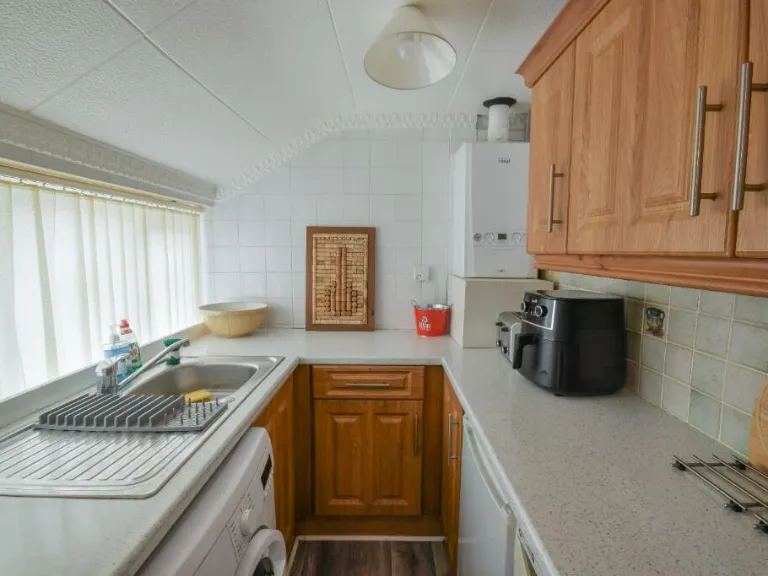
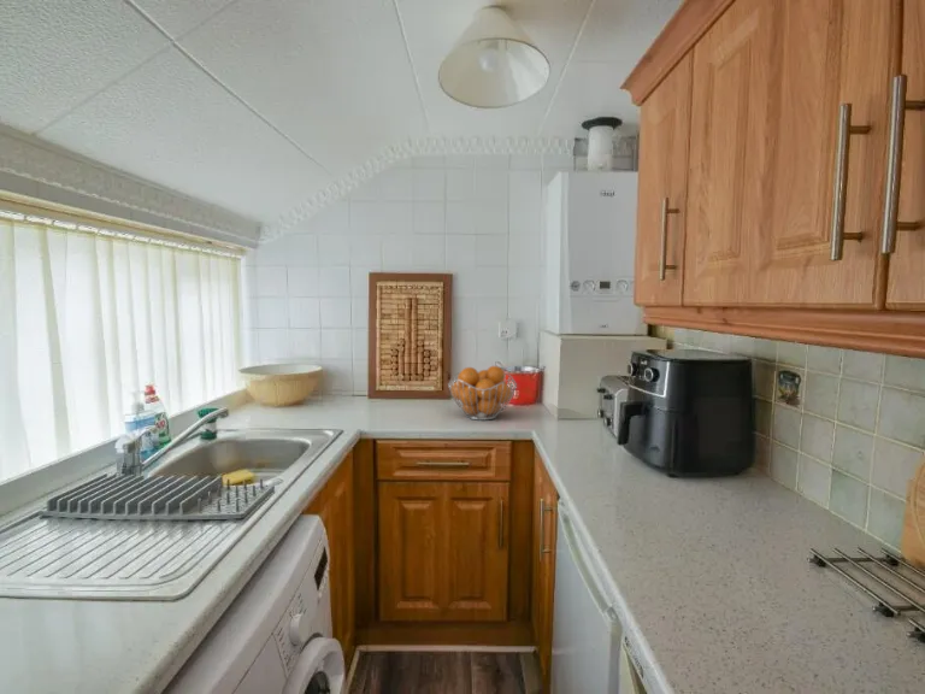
+ fruit basket (482, 390)
